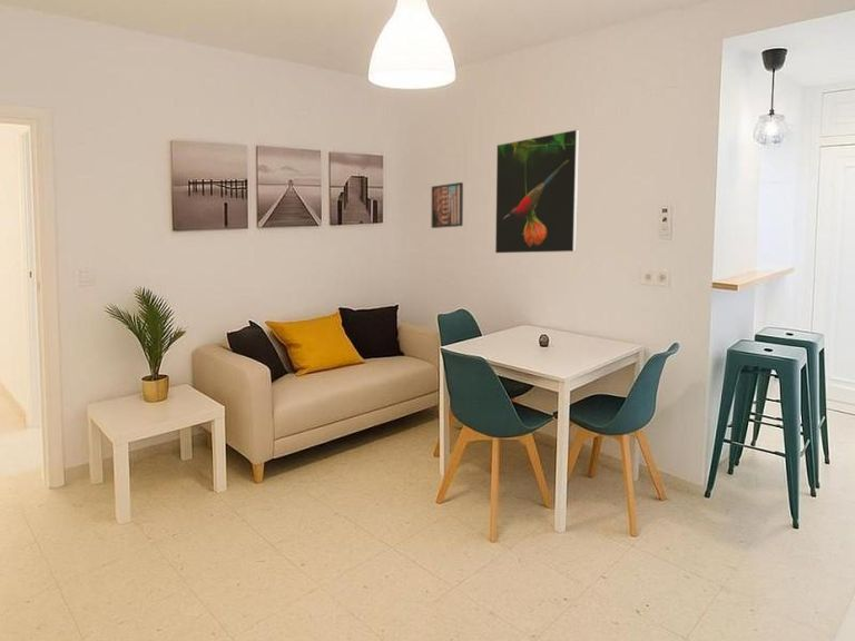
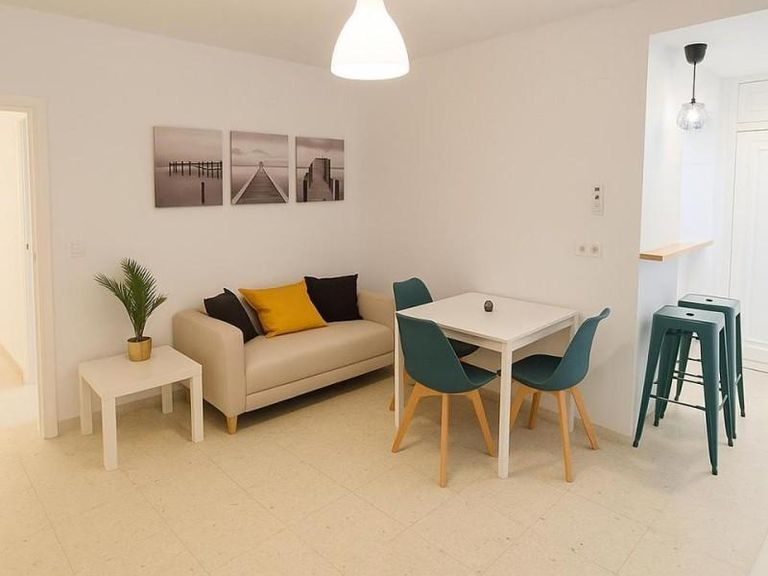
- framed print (534, 195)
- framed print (446, 206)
